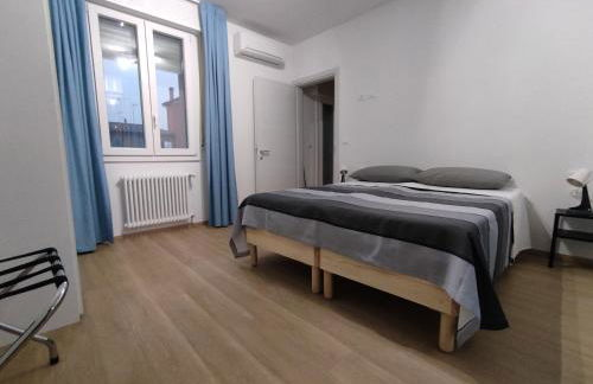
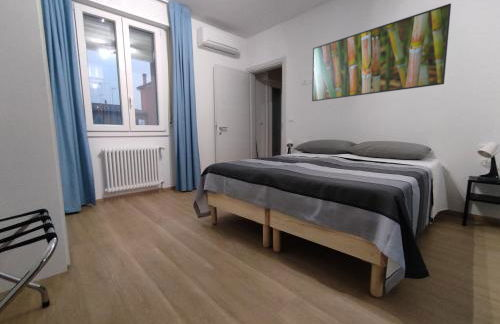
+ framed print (366, 62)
